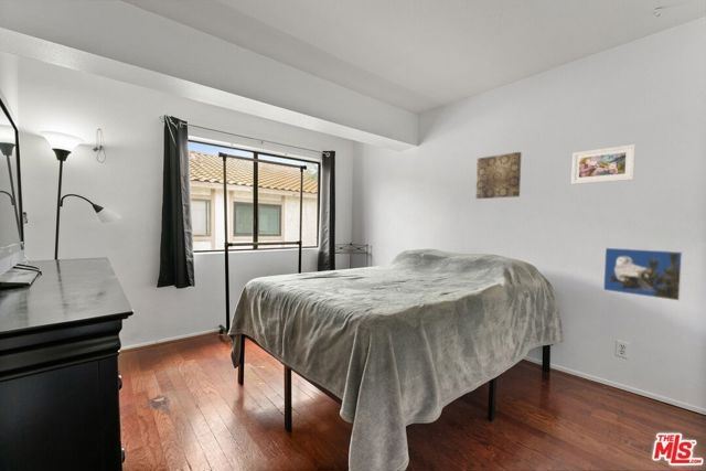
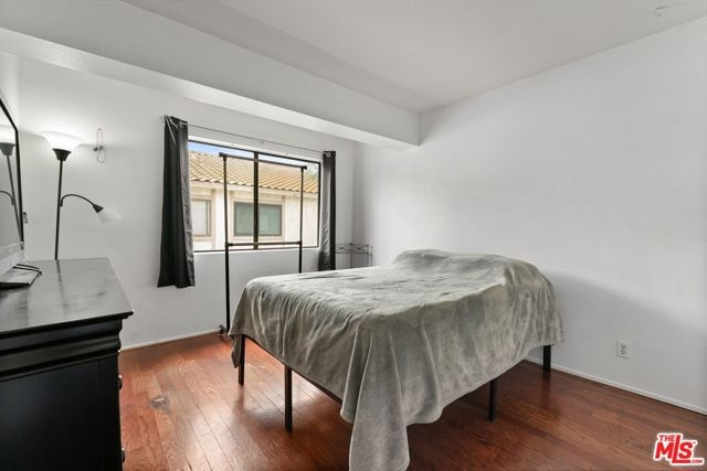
- wall art (498, 176)
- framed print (601, 165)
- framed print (640, 271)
